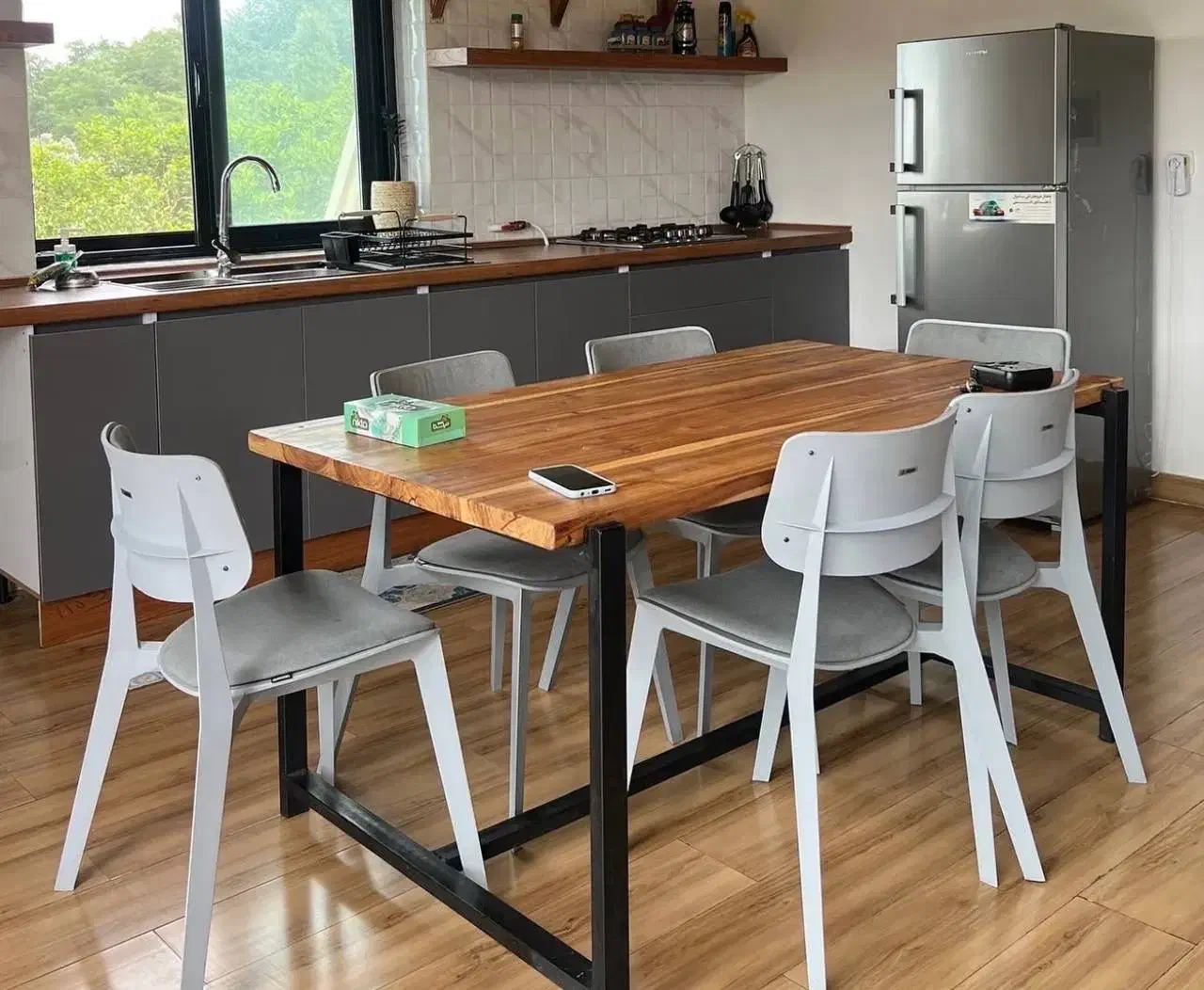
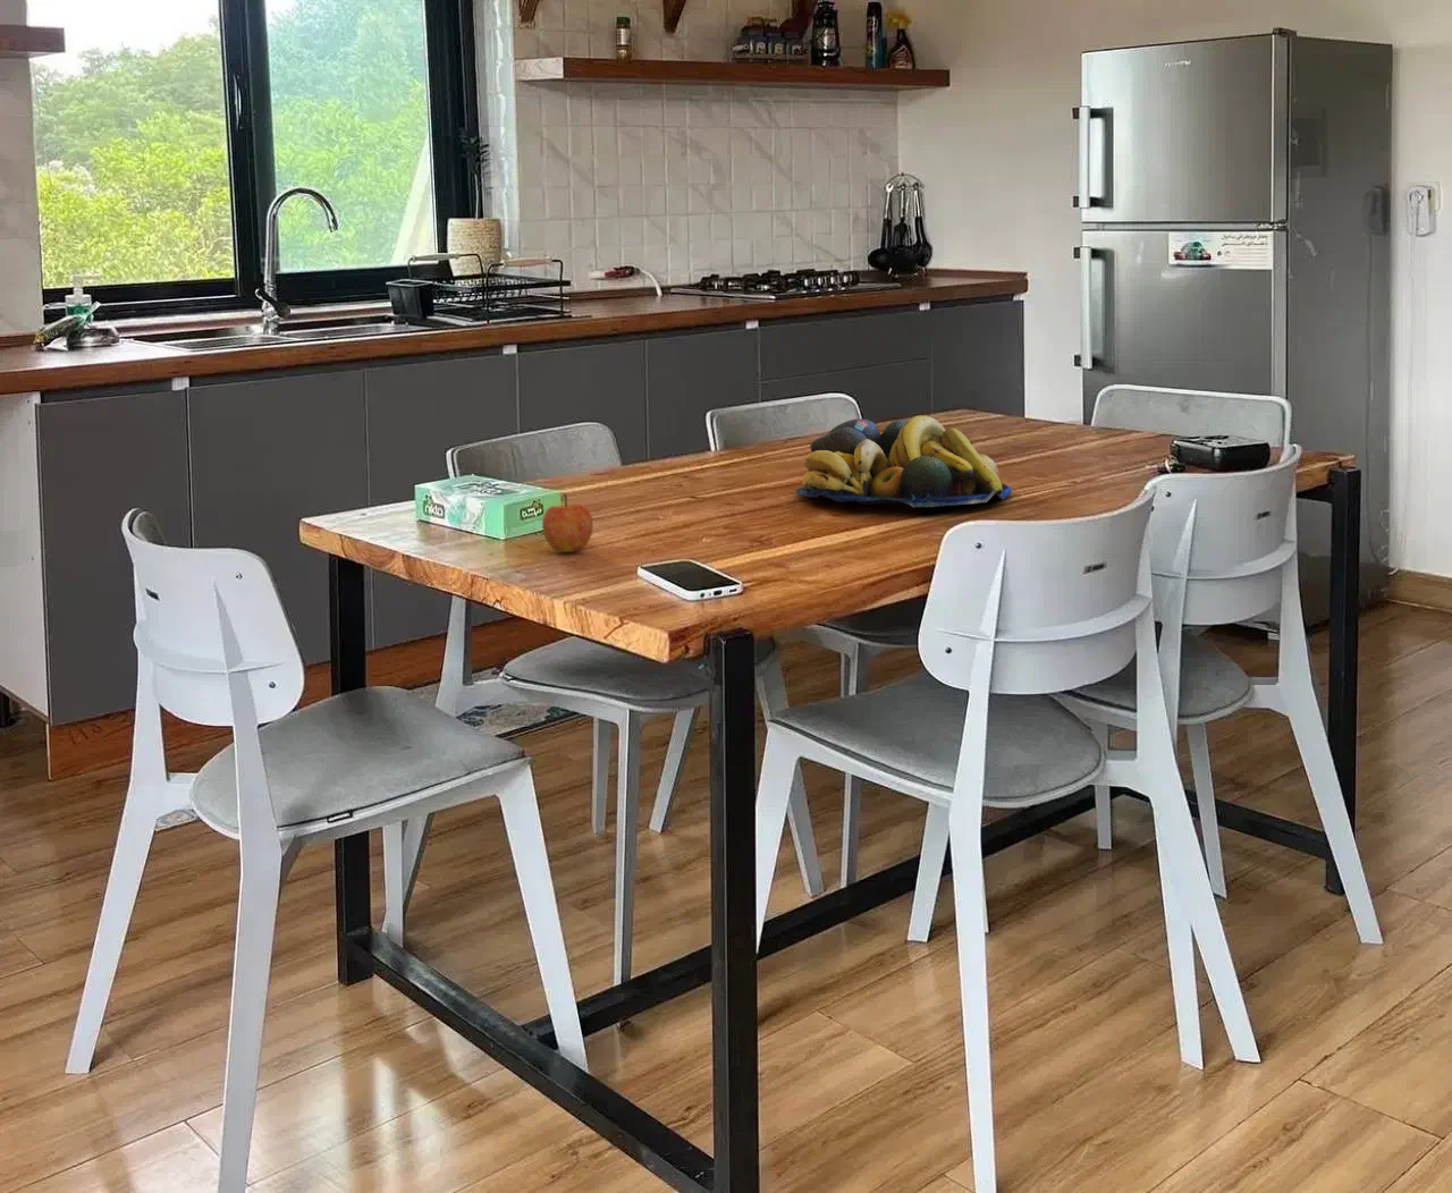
+ fruit bowl (904, 456)
+ apple (567, 523)
